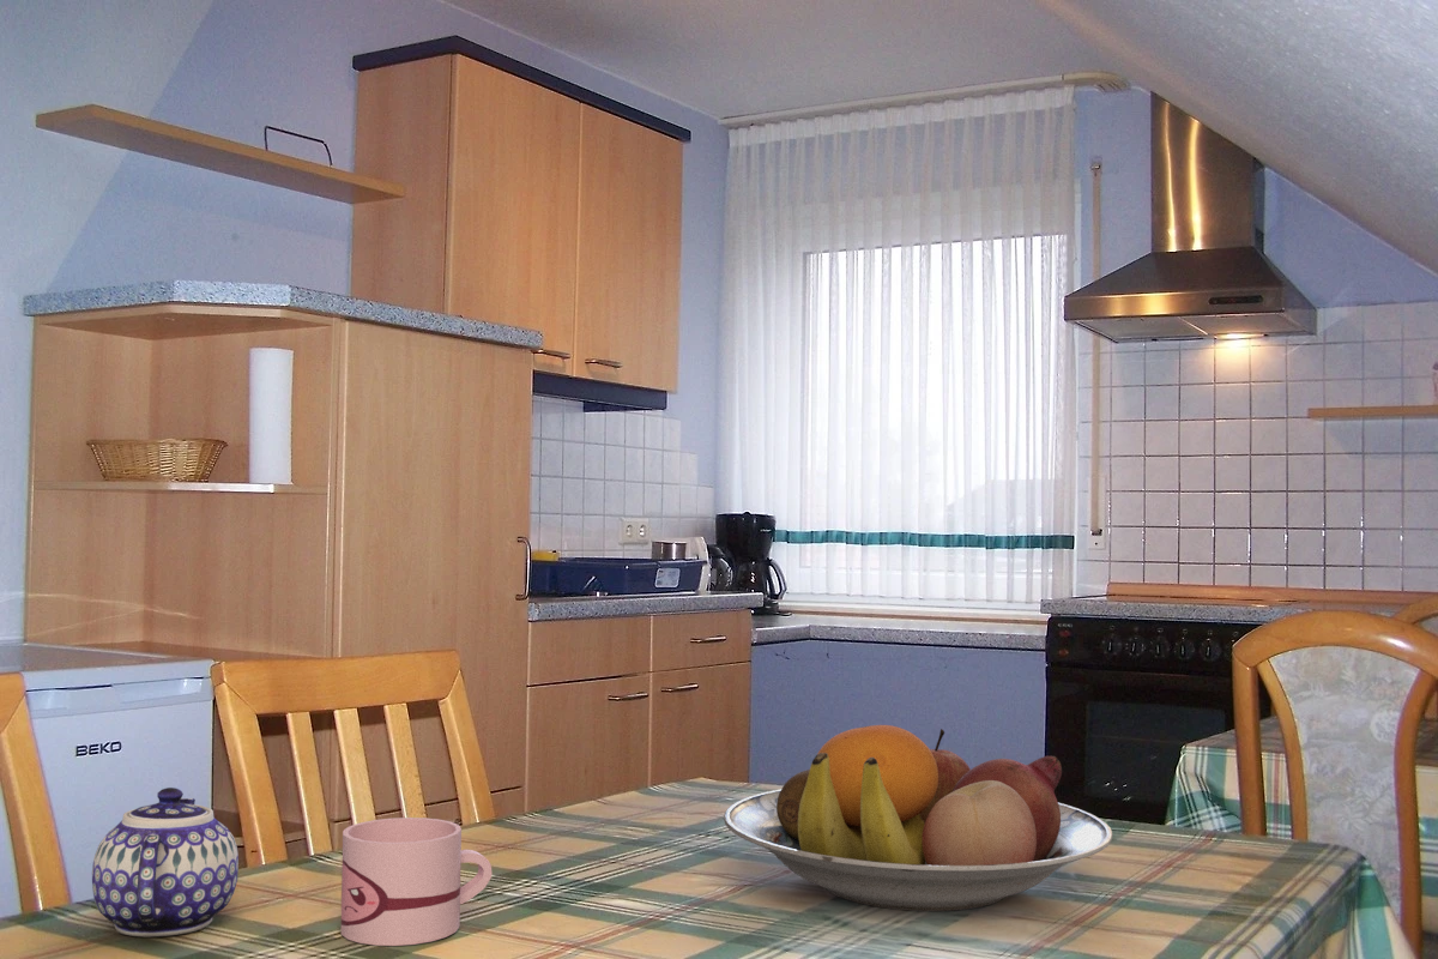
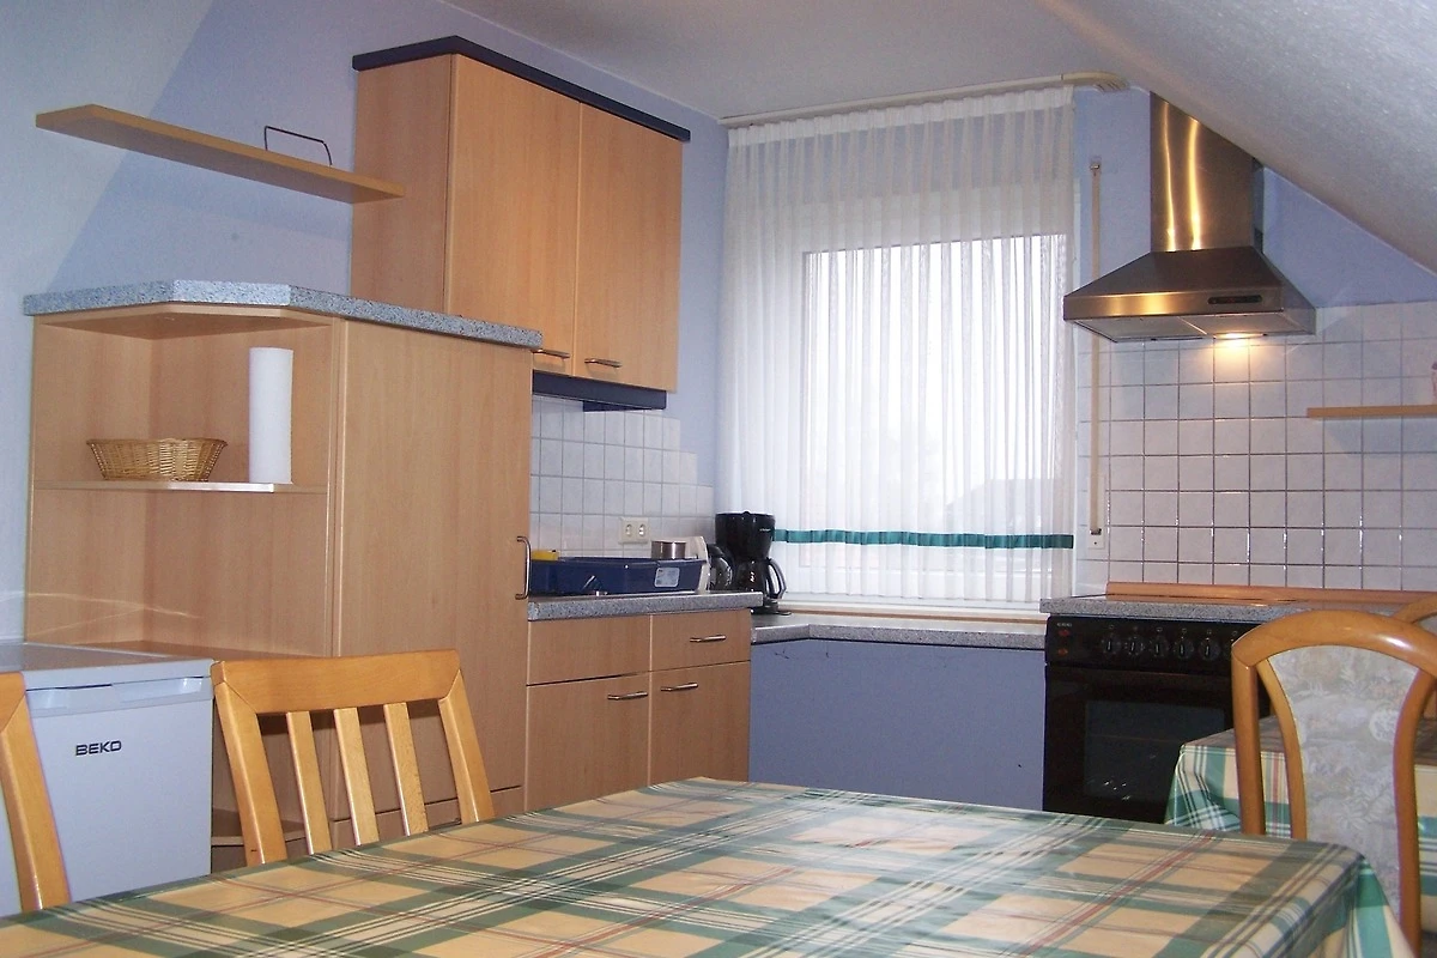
- teapot (165, 856)
- mug (418, 876)
- fruit bowl (914, 803)
